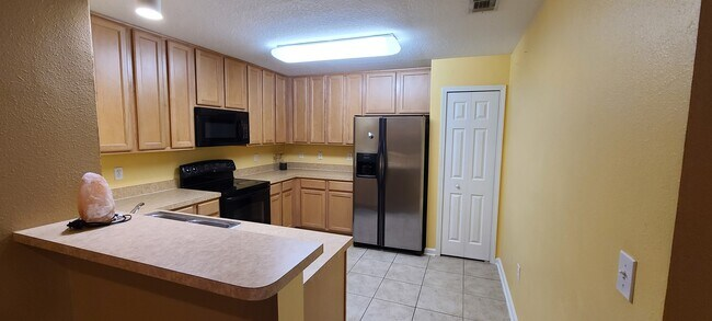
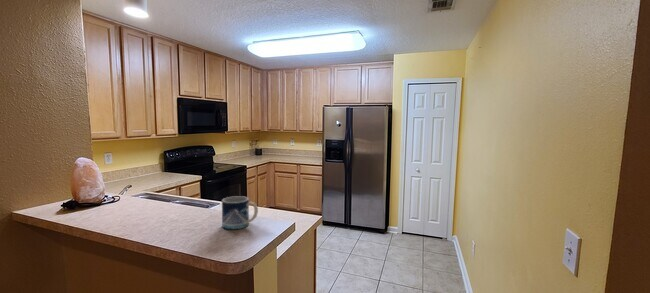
+ mug (240, 212)
